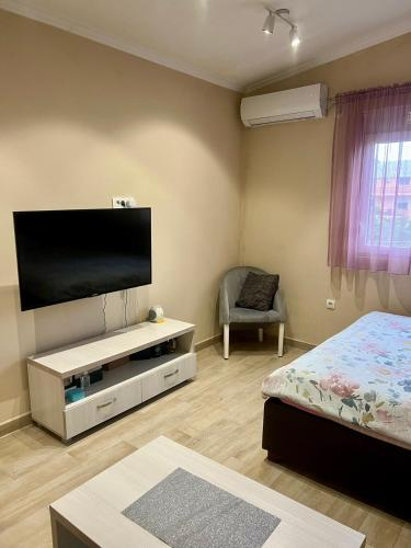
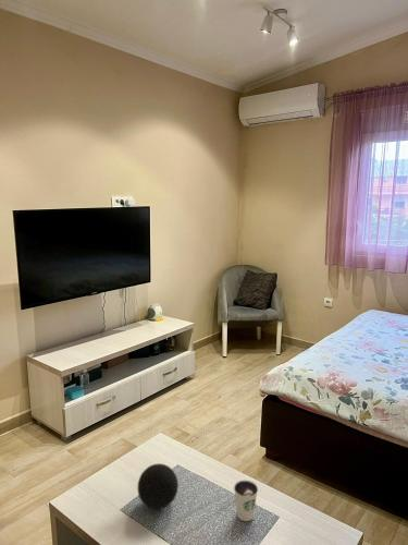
+ decorative ball (158, 485)
+ dixie cup (245, 501)
